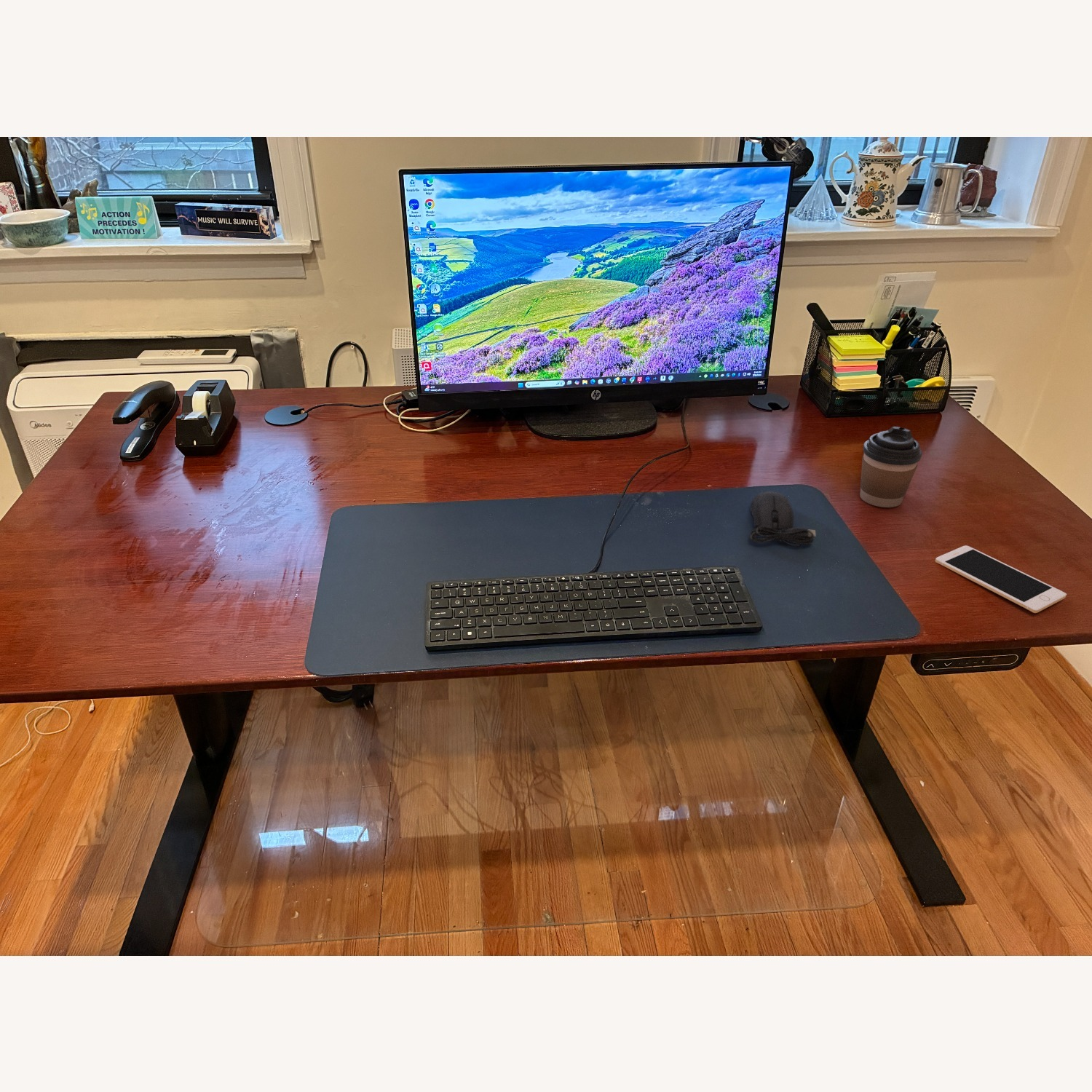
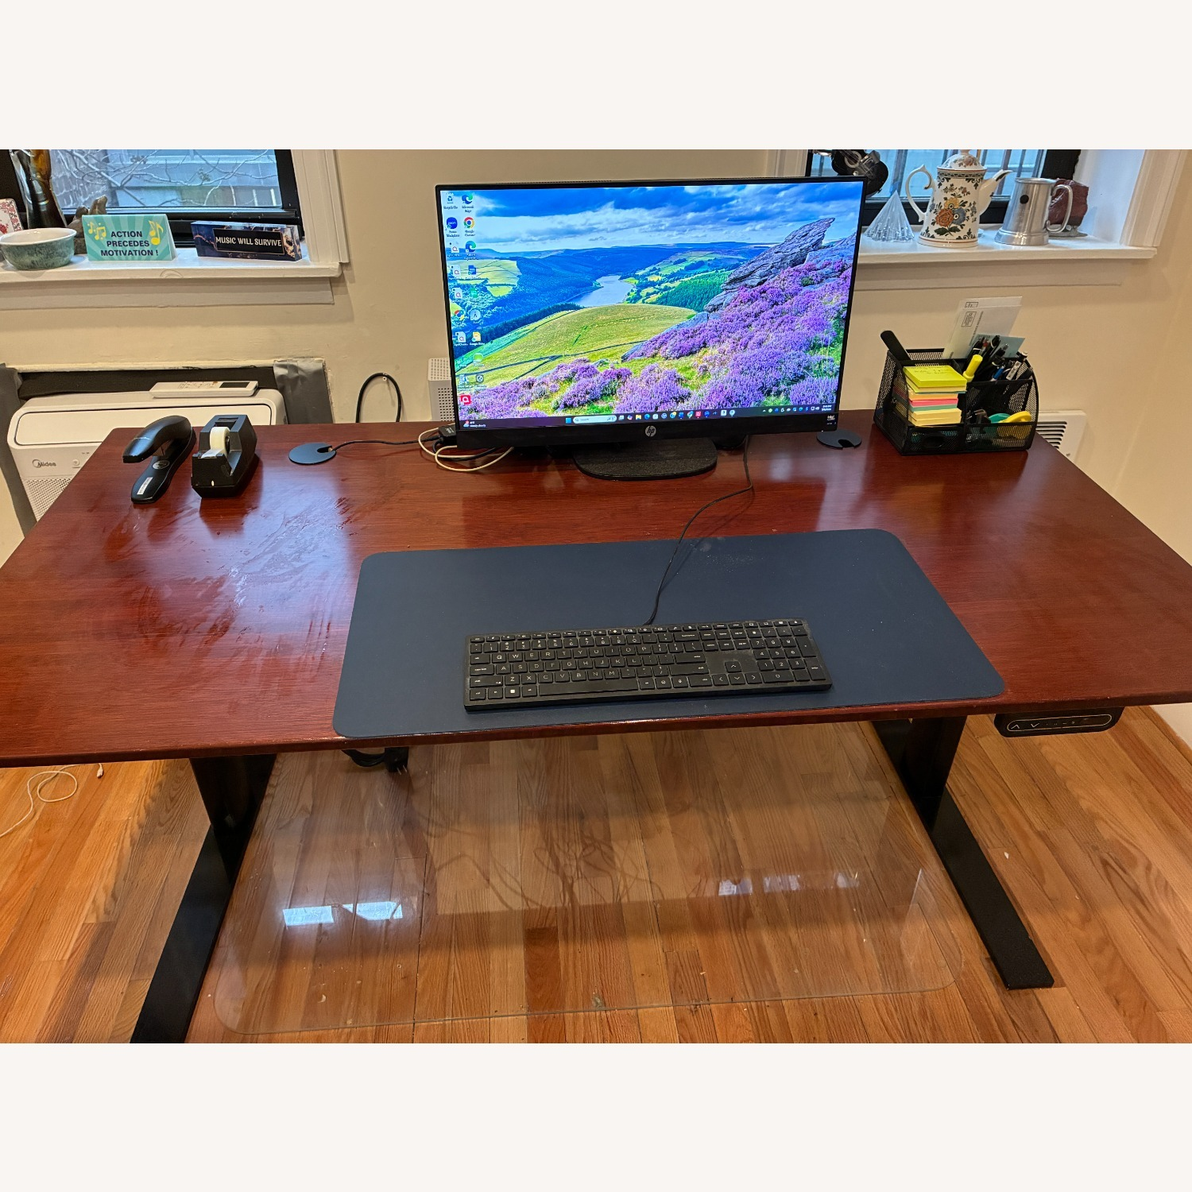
- cell phone (998, 577)
- computer mouse (776, 513)
- coffee cup (888, 466)
